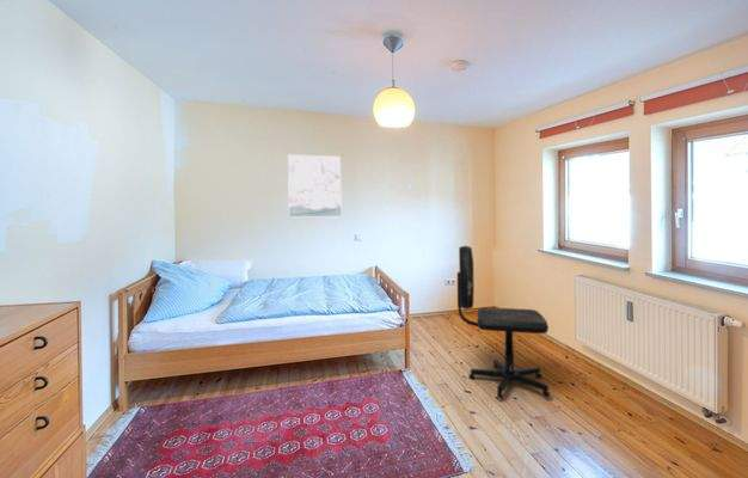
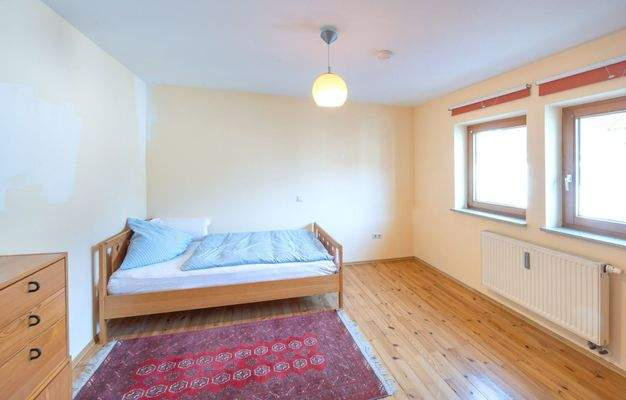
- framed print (314, 185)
- office chair (499, 314)
